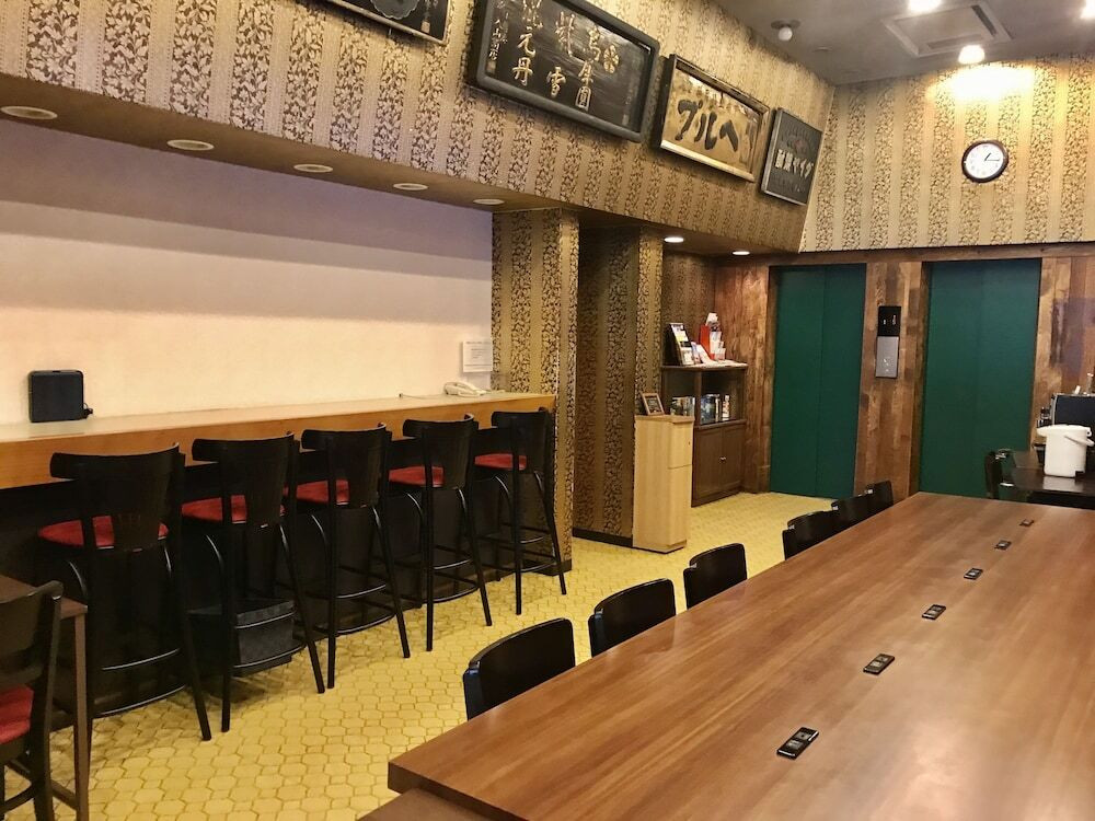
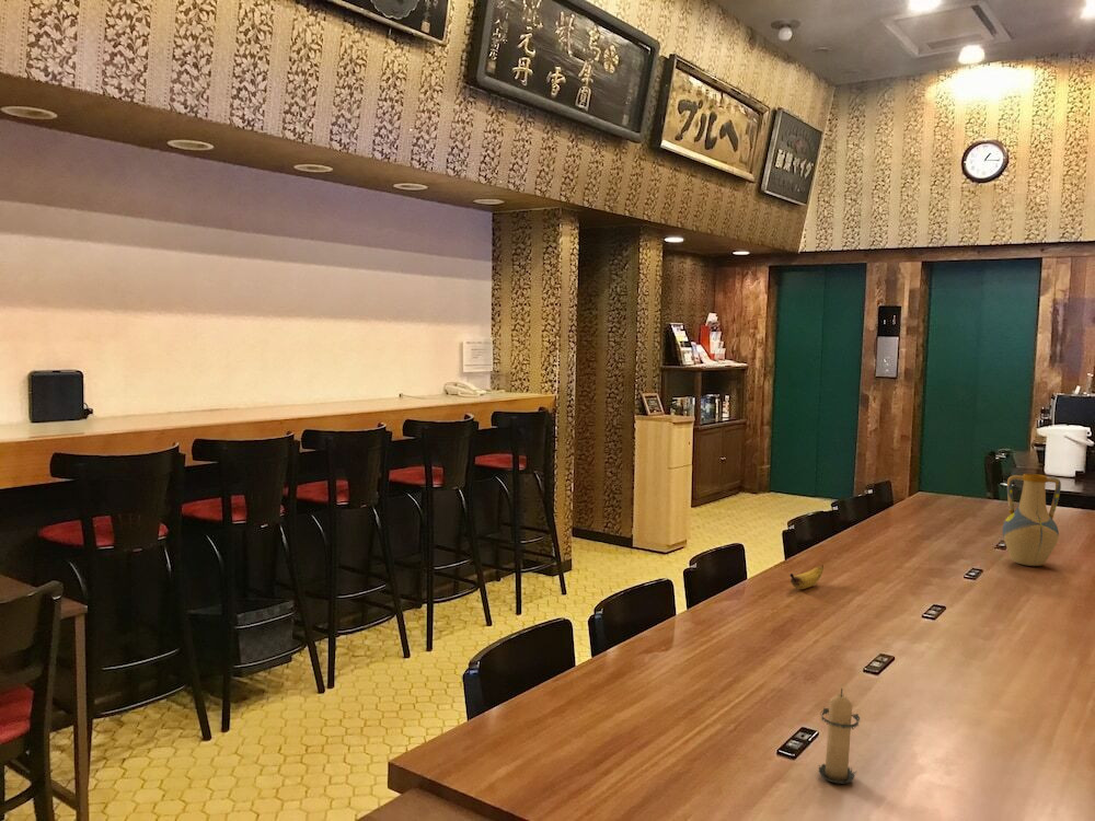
+ banana (805, 577)
+ vase (1030, 519)
+ candle (839, 732)
